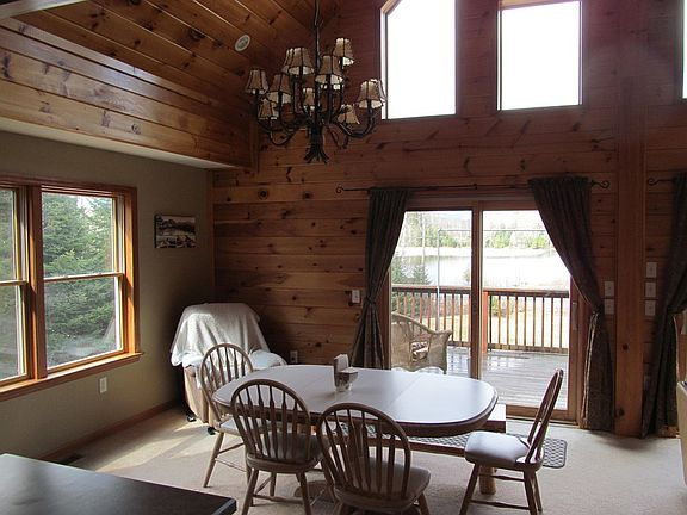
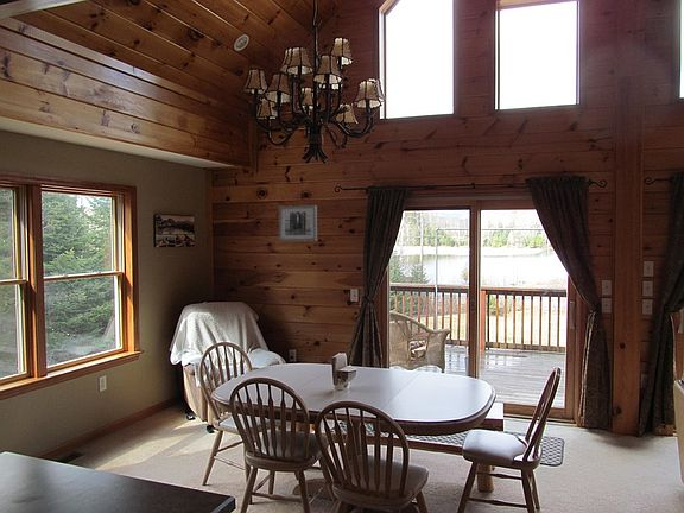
+ wall art (297, 223)
